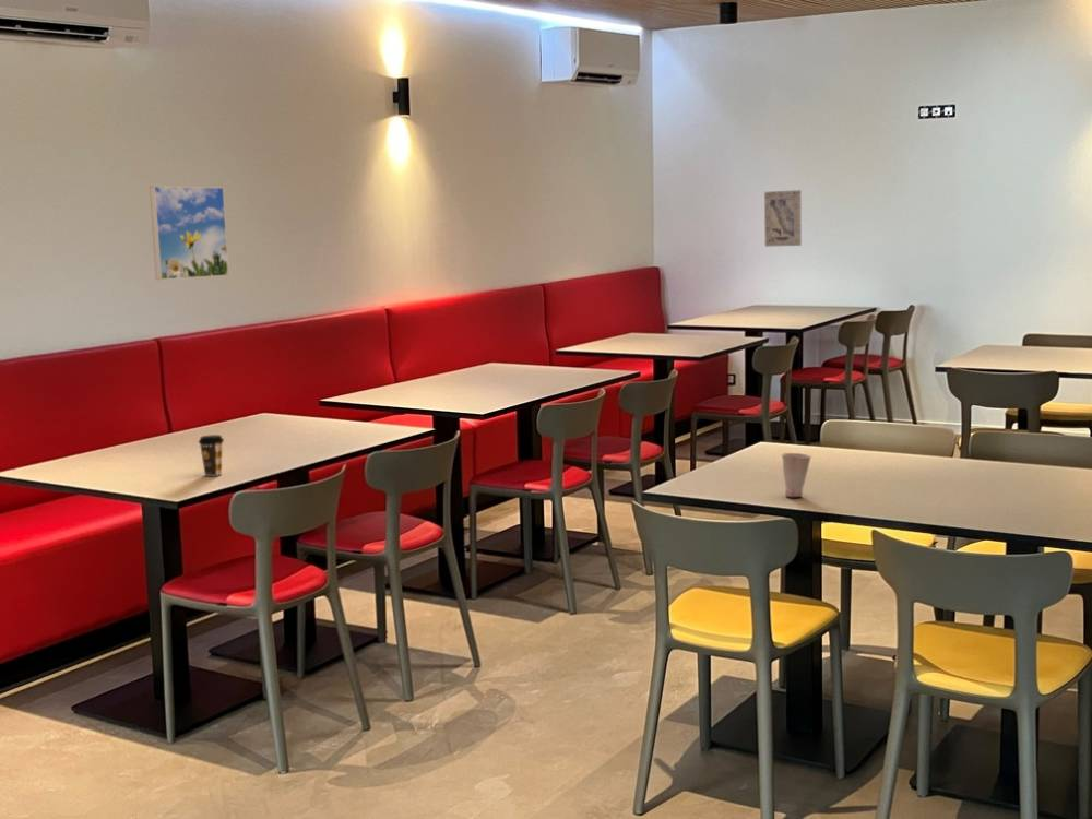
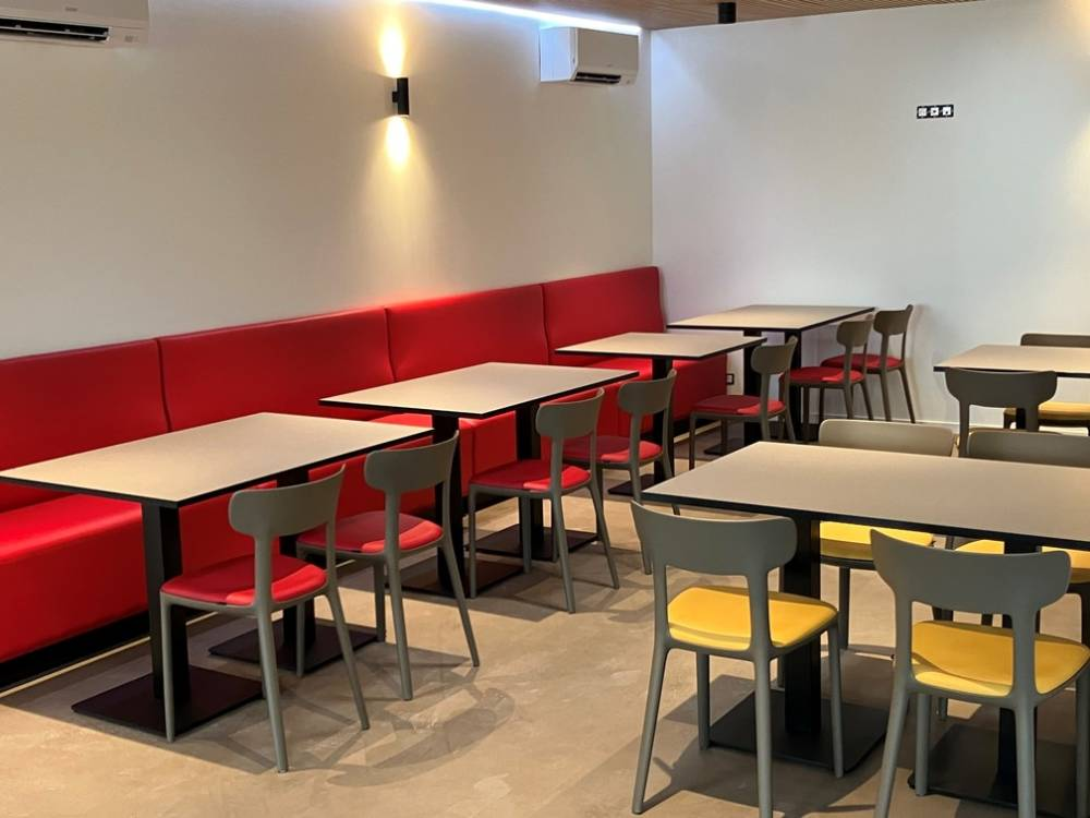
- coffee cup (212, 455)
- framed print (190, 232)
- cup (796, 474)
- wall art (782, 218)
